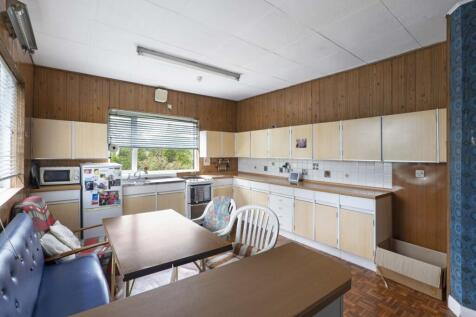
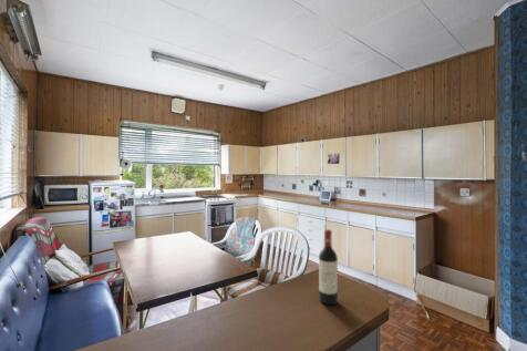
+ wine bottle (328, 265)
